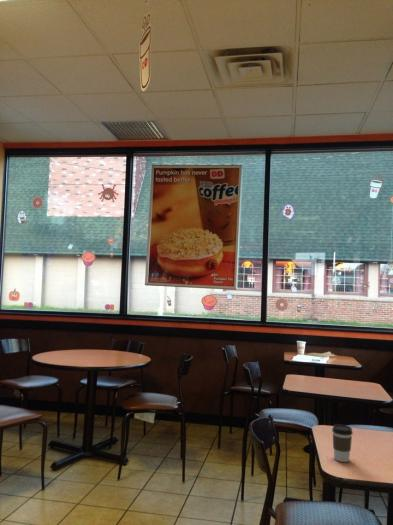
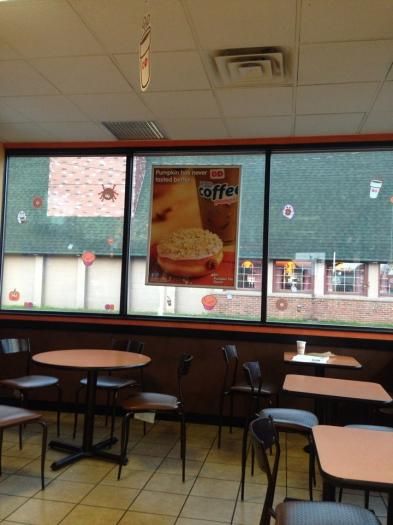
- coffee cup (341, 443)
